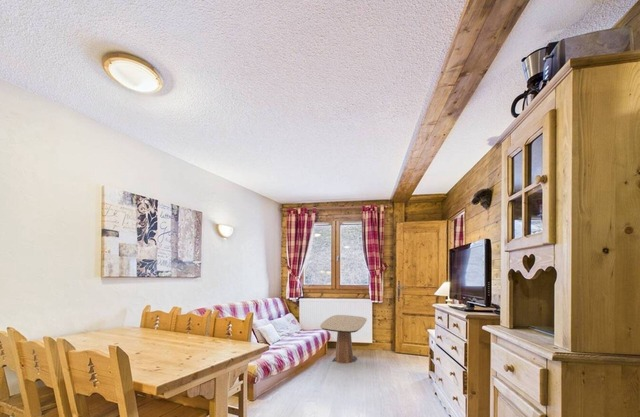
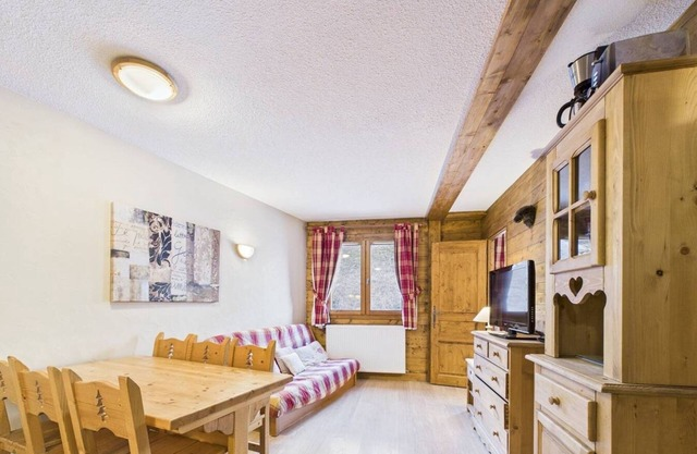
- side table (344, 341)
